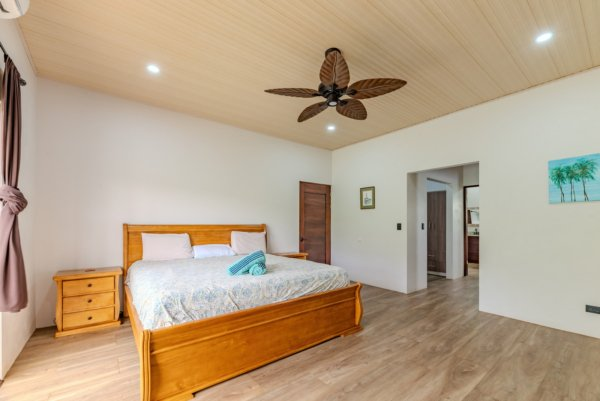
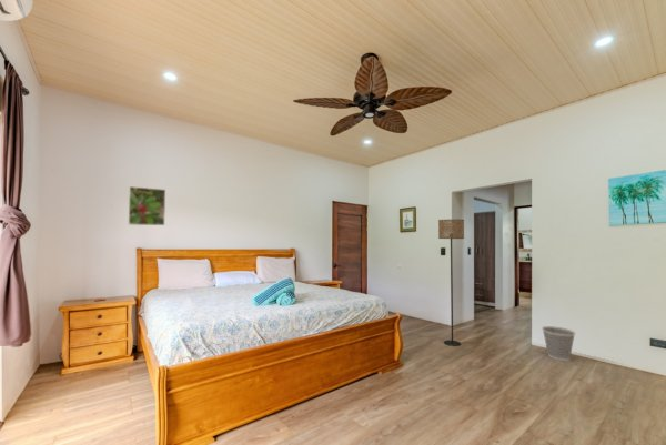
+ floor lamp (451, 281)
+ wastebasket (558, 343)
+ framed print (147, 206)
